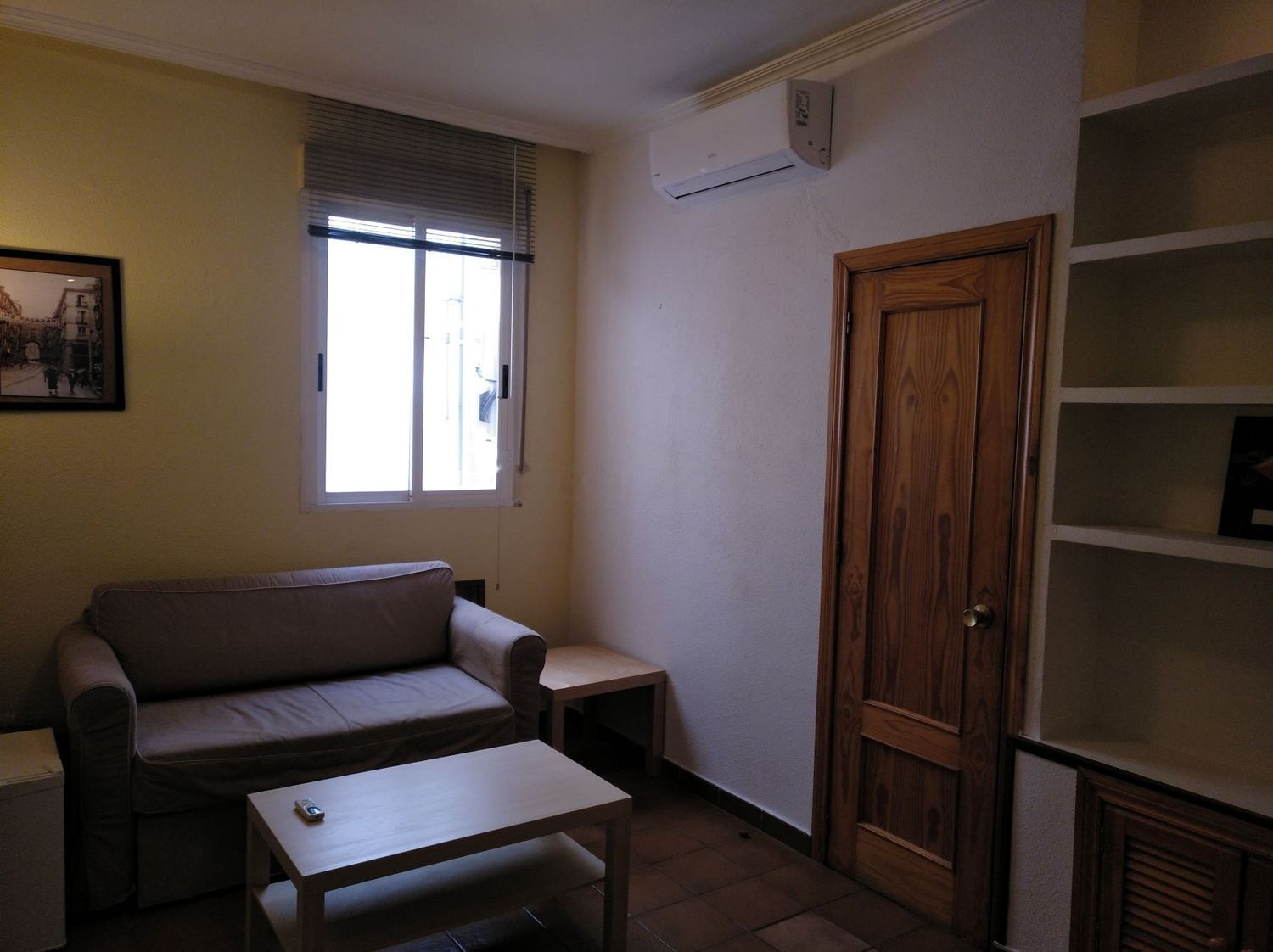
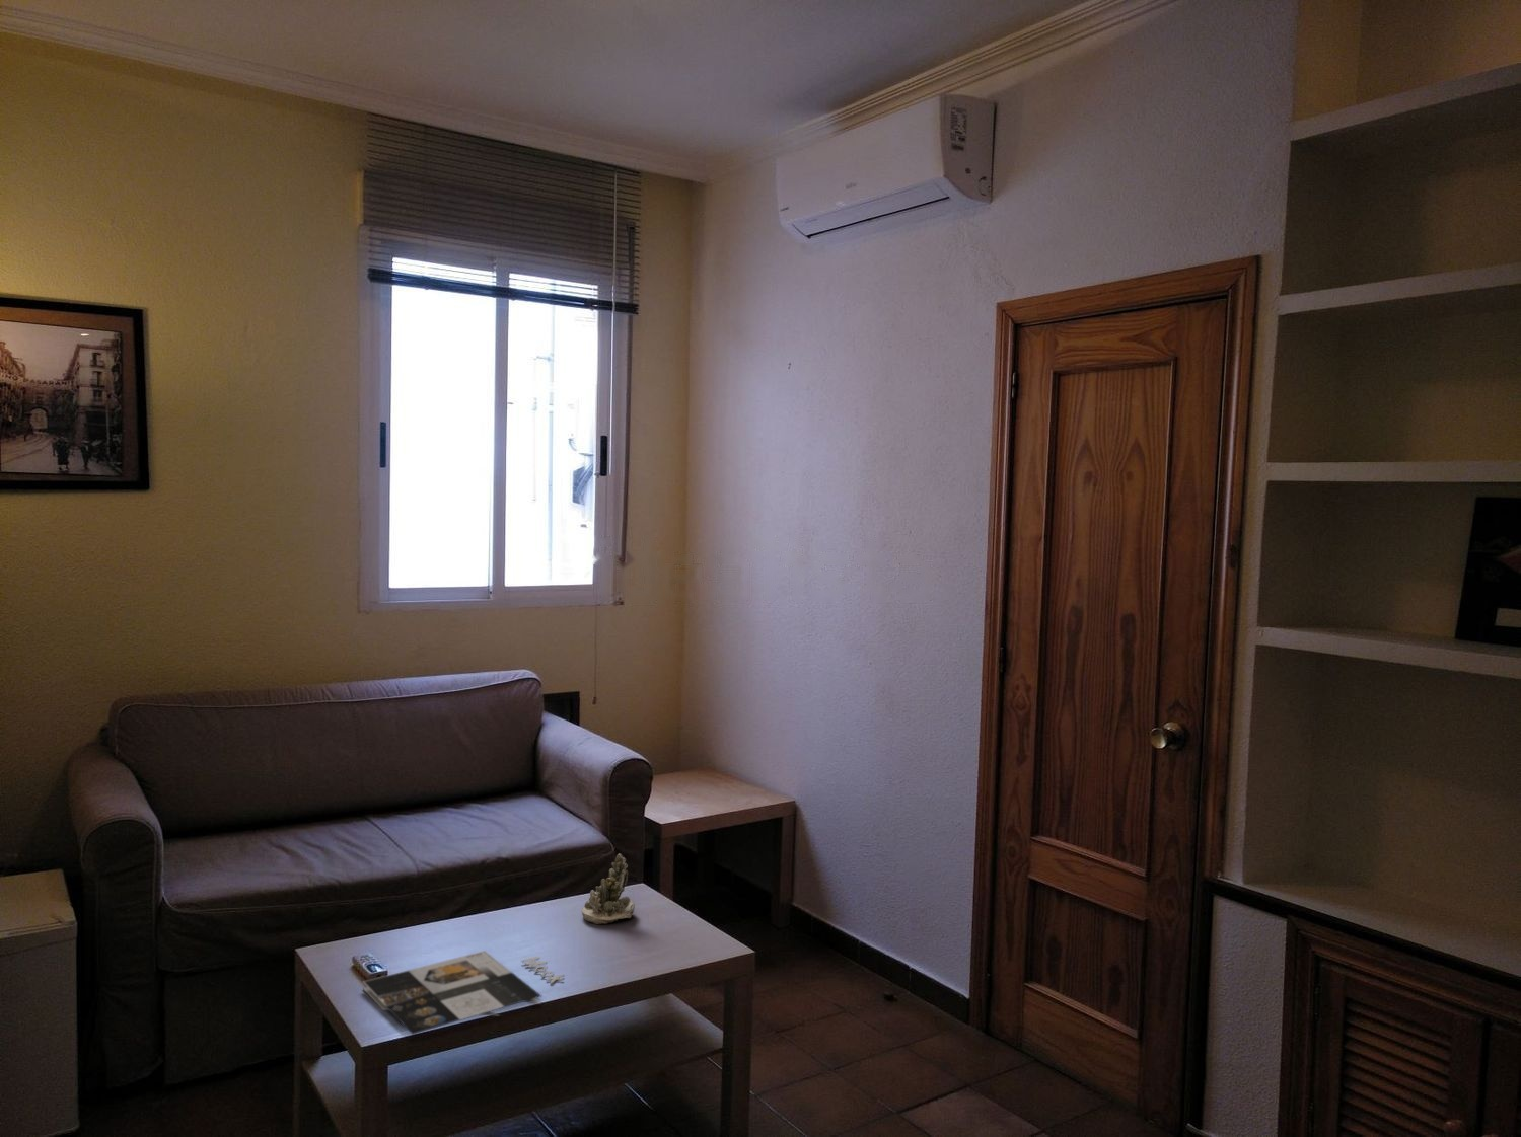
+ succulent planter (608, 885)
+ magazine (473, 987)
